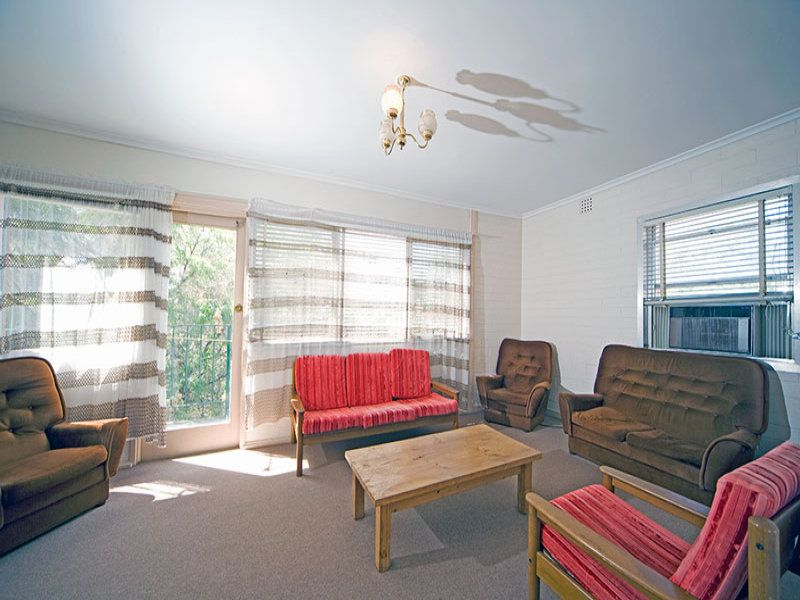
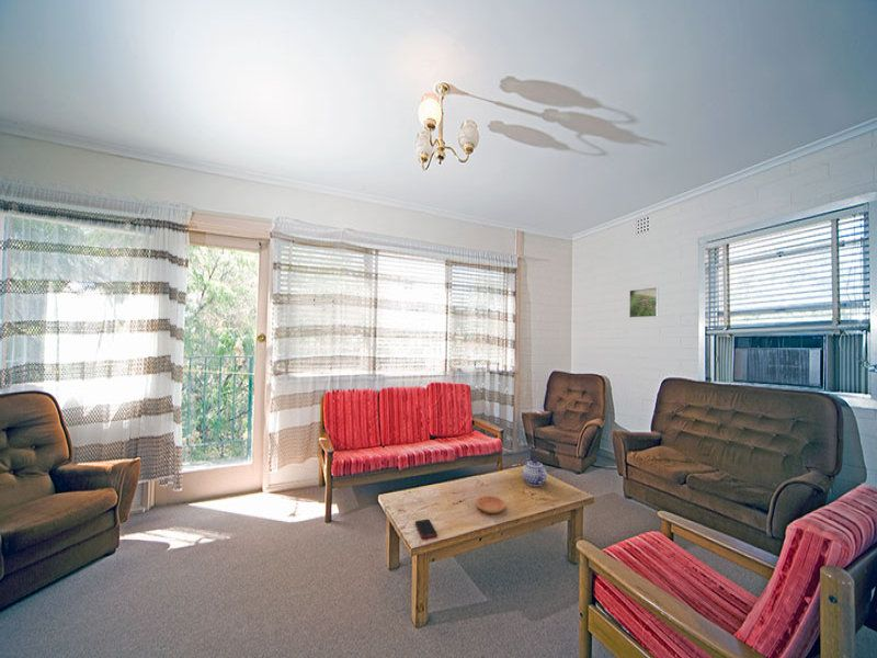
+ saucer (490, 504)
+ teapot (534, 470)
+ cell phone (425, 529)
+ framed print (642, 303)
